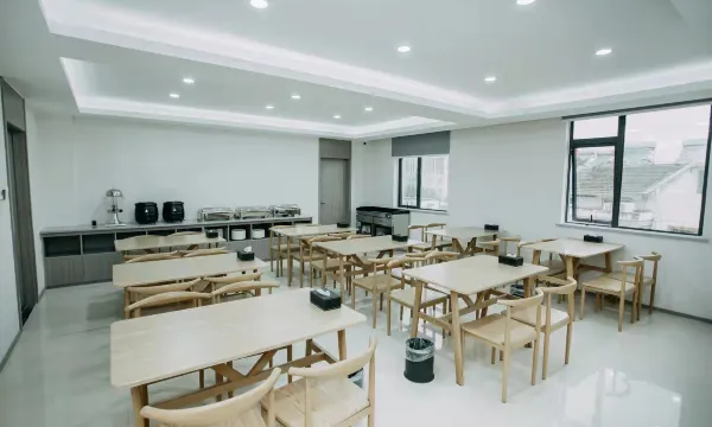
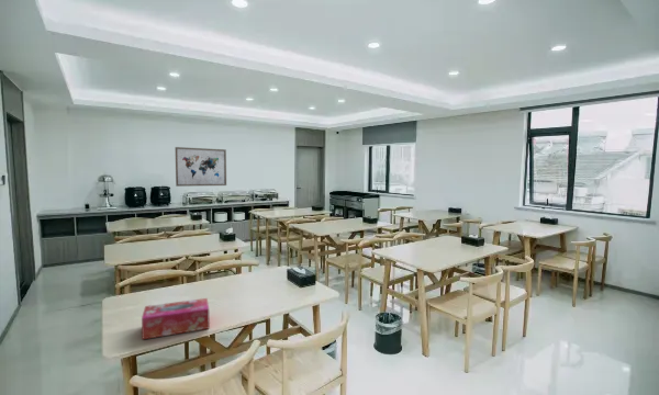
+ tissue box (177, 317)
+ wall art (201, 167)
